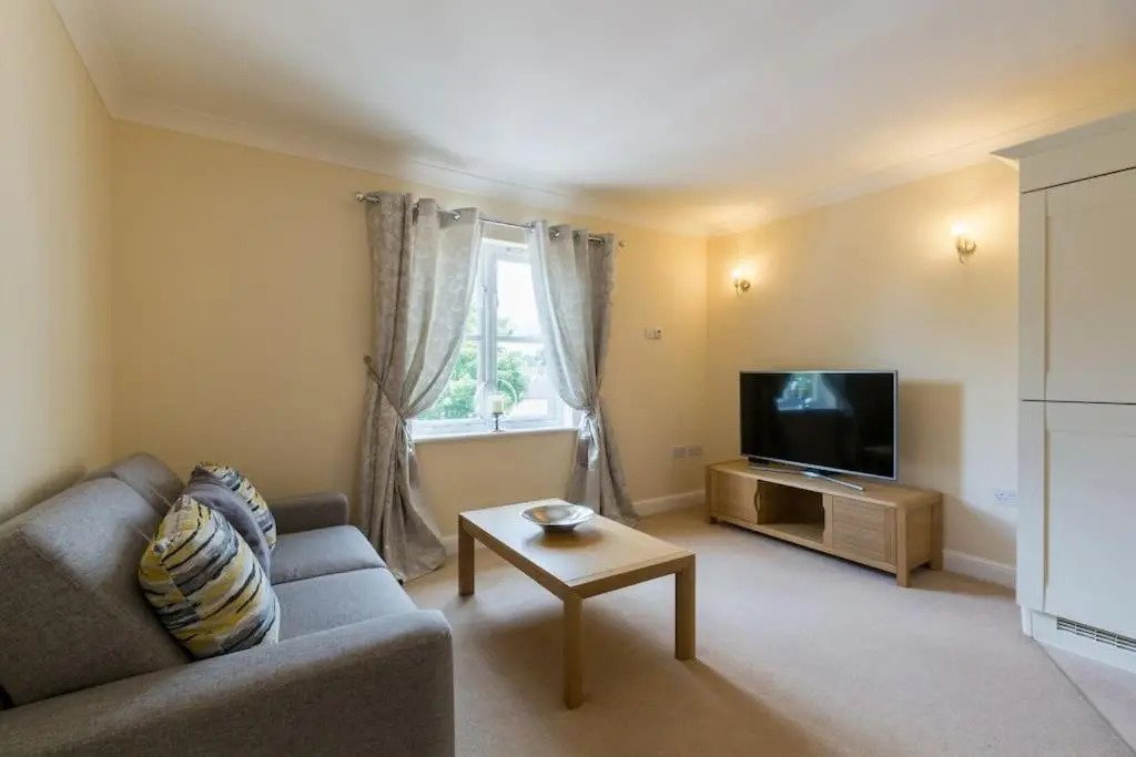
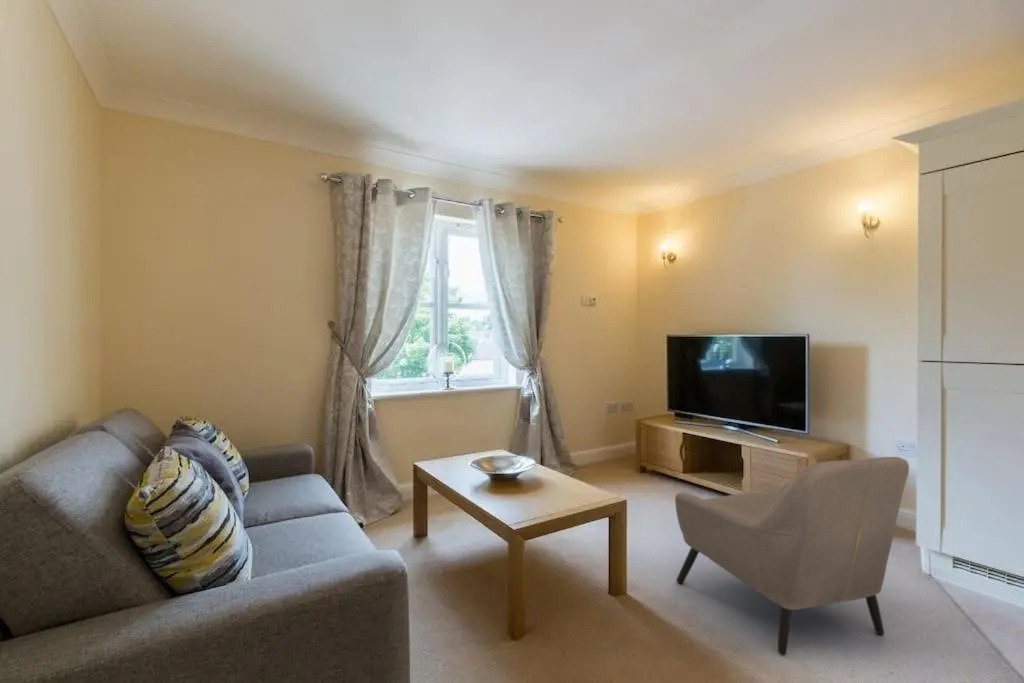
+ armchair (778, 525)
